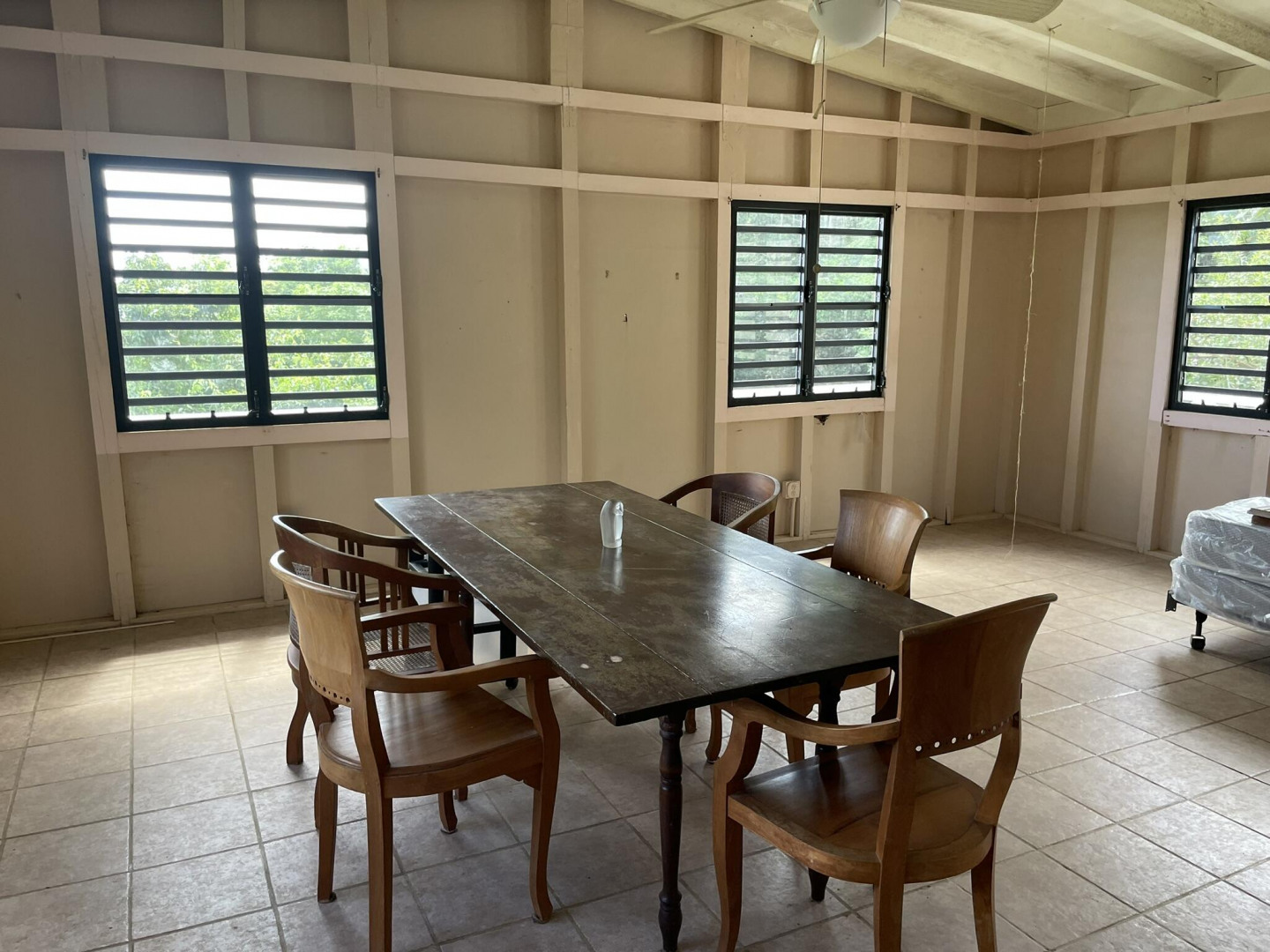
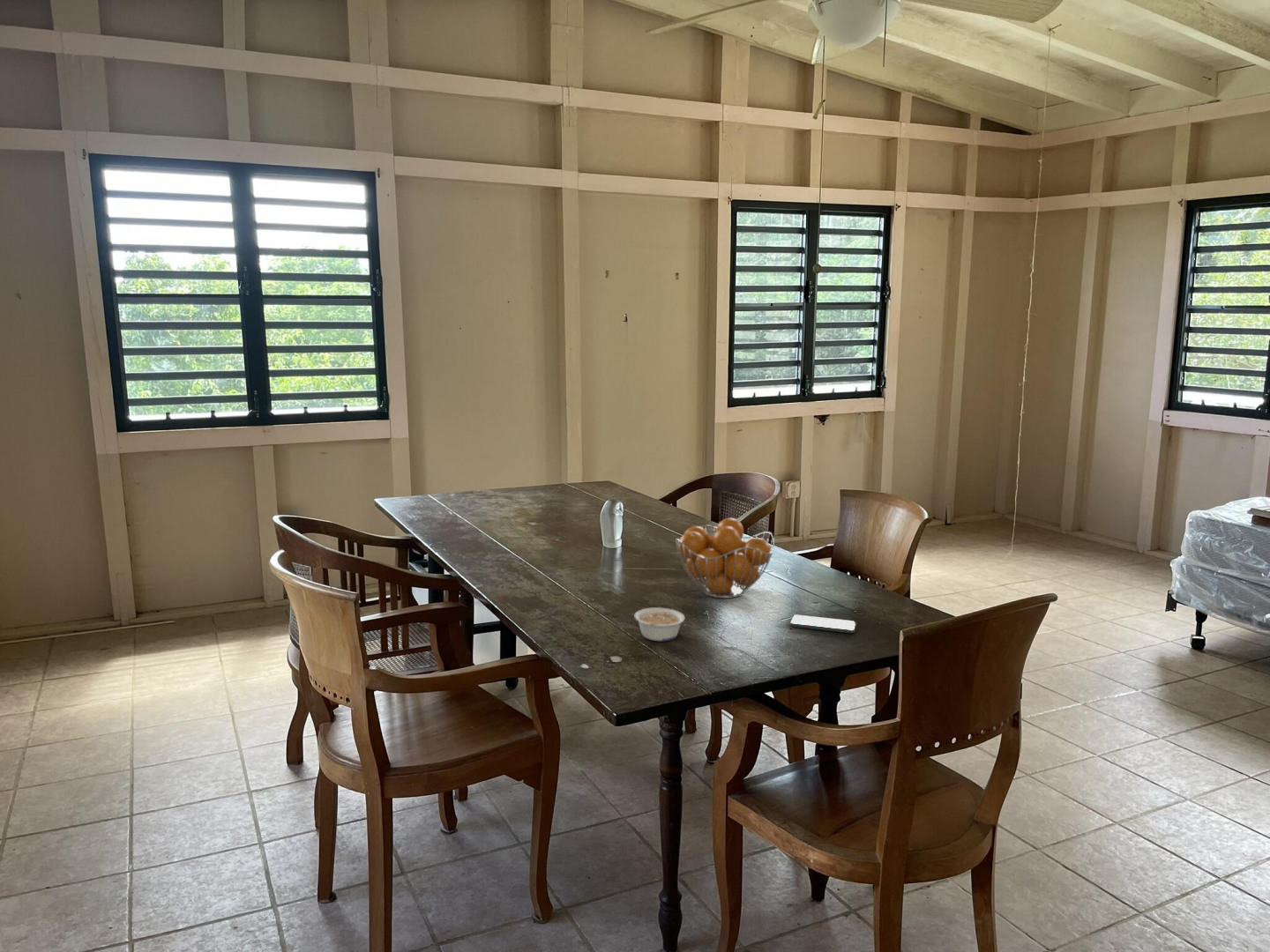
+ fruit basket (724, 557)
+ smartphone (823, 623)
+ legume (660, 624)
